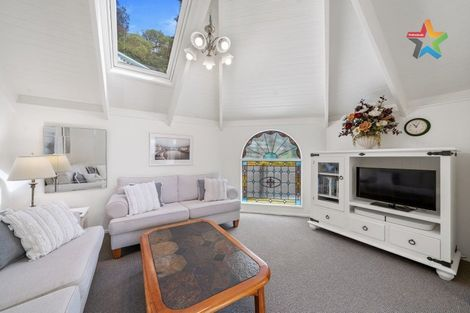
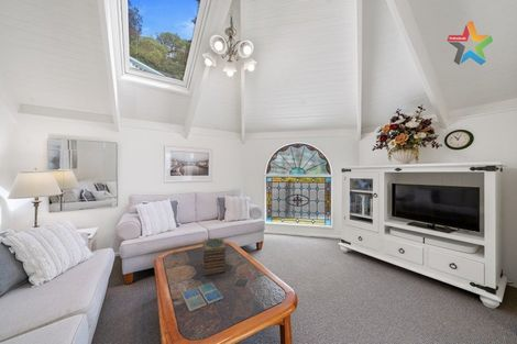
+ book stack (213, 255)
+ drink coaster (202, 295)
